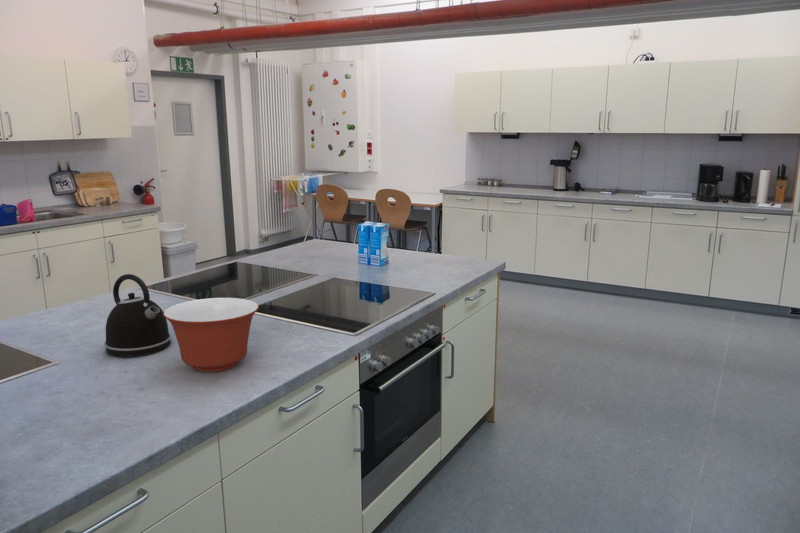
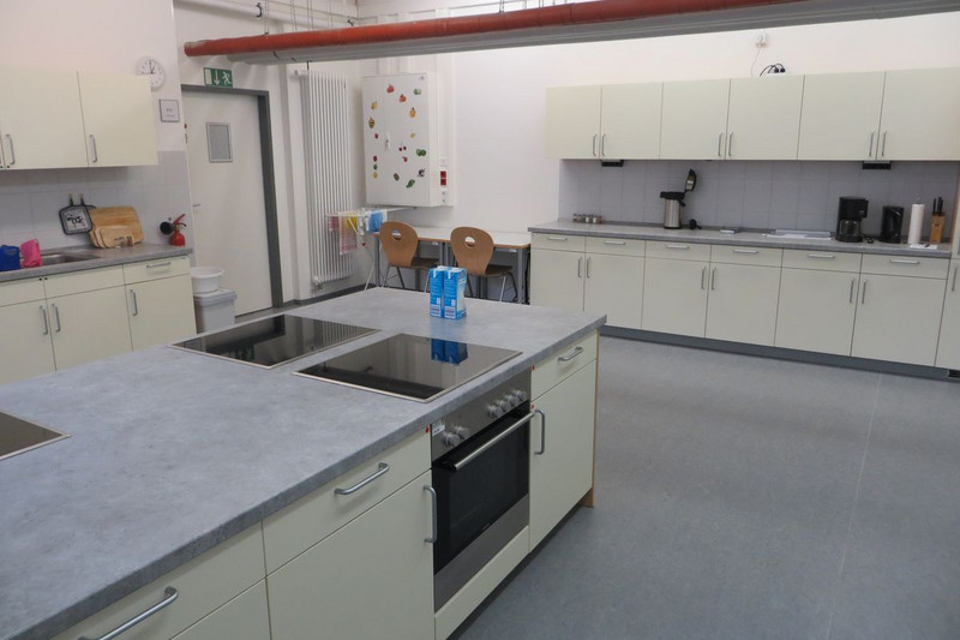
- mixing bowl (213, 336)
- kettle (135, 310)
